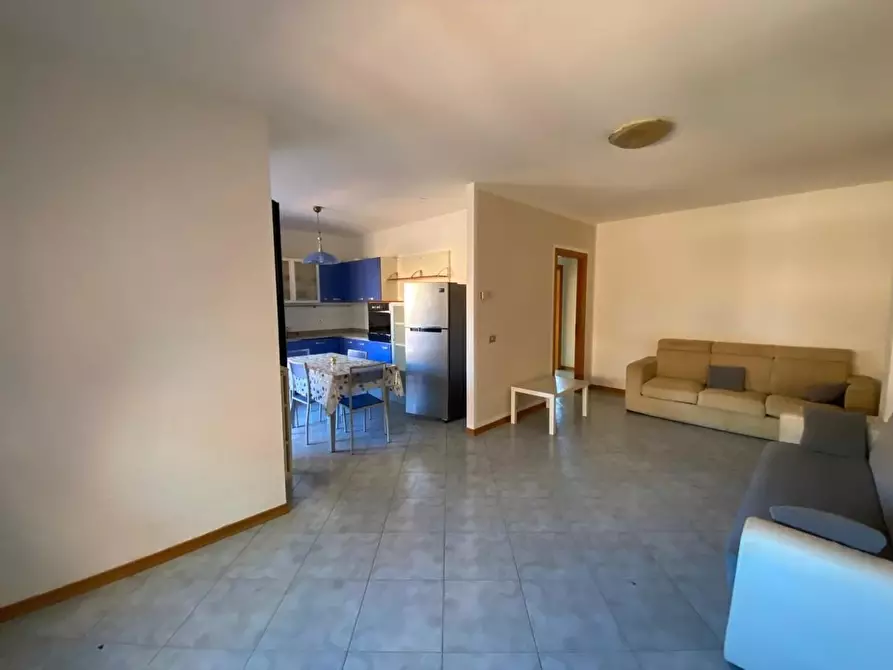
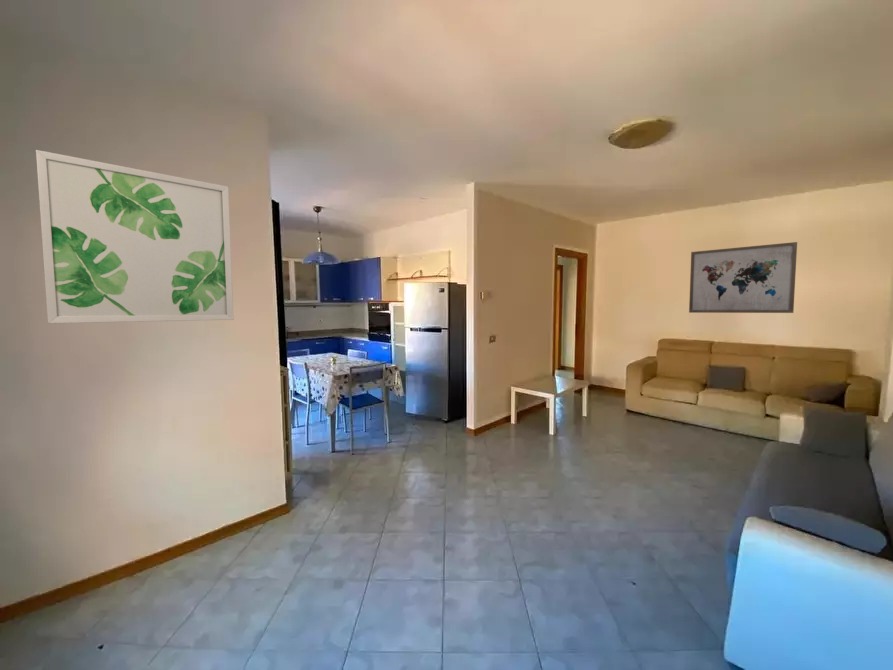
+ wall art (148, 247)
+ wall art (738, 280)
